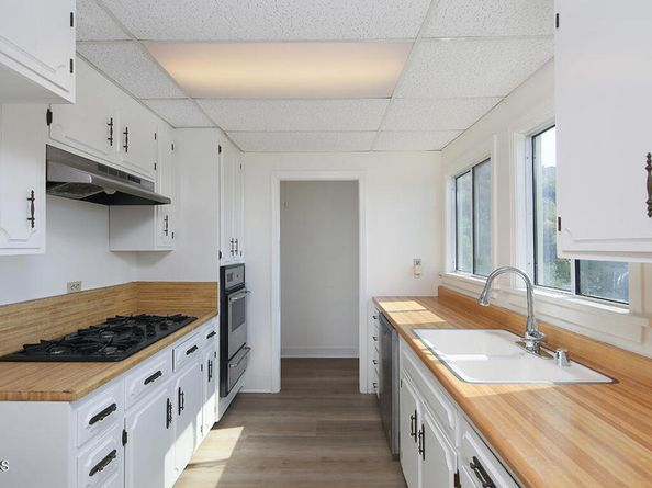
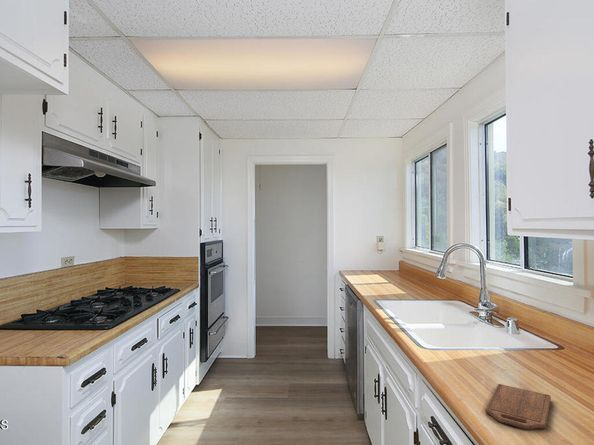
+ cutting board (518, 405)
